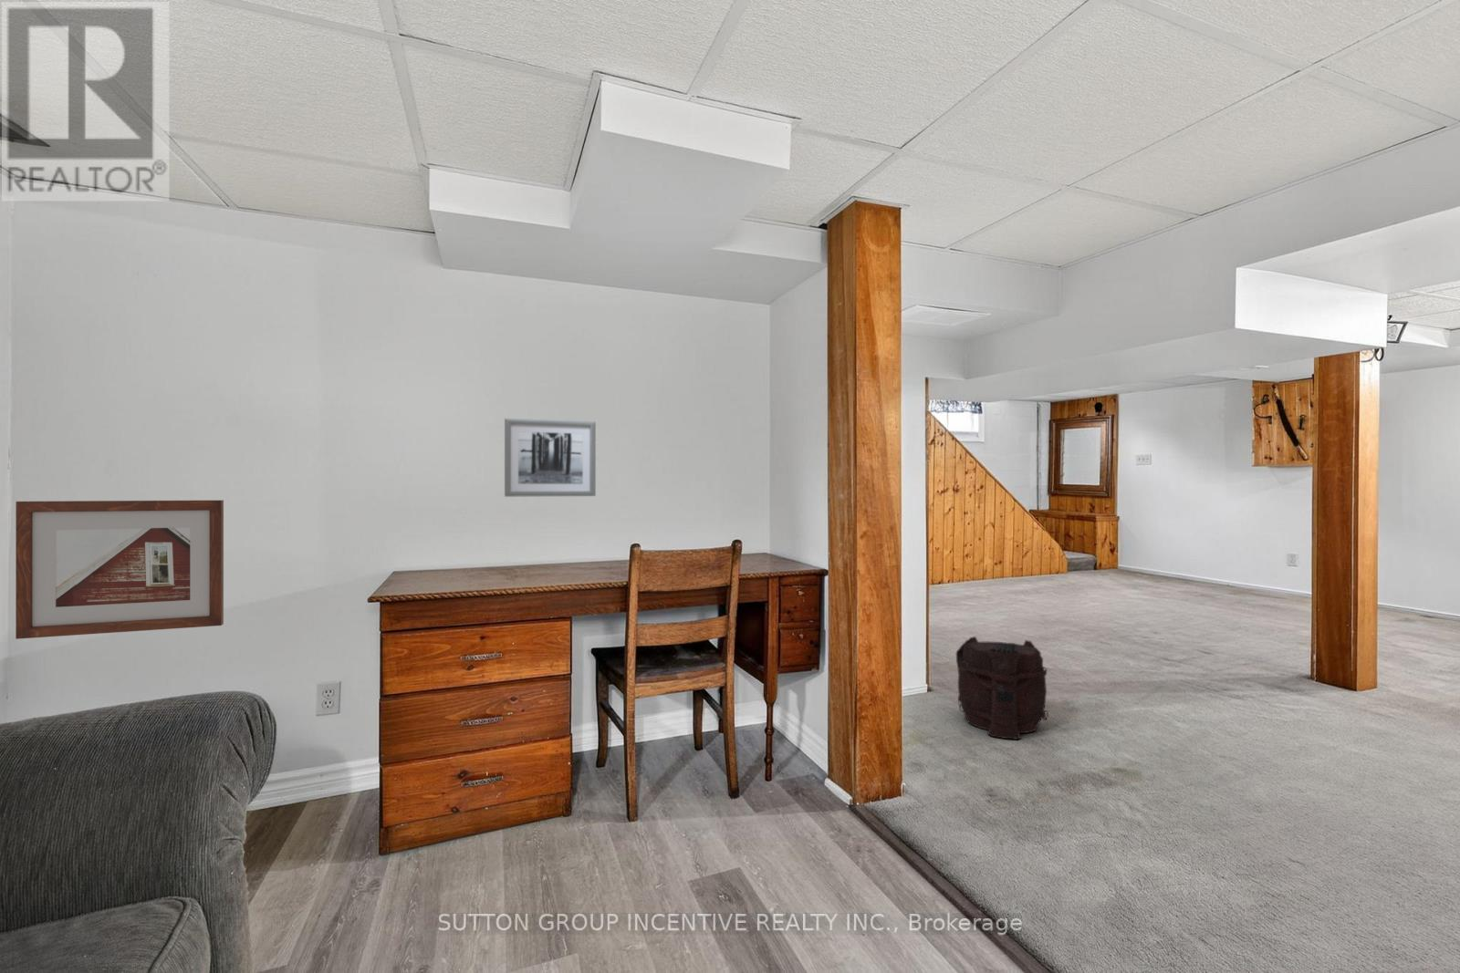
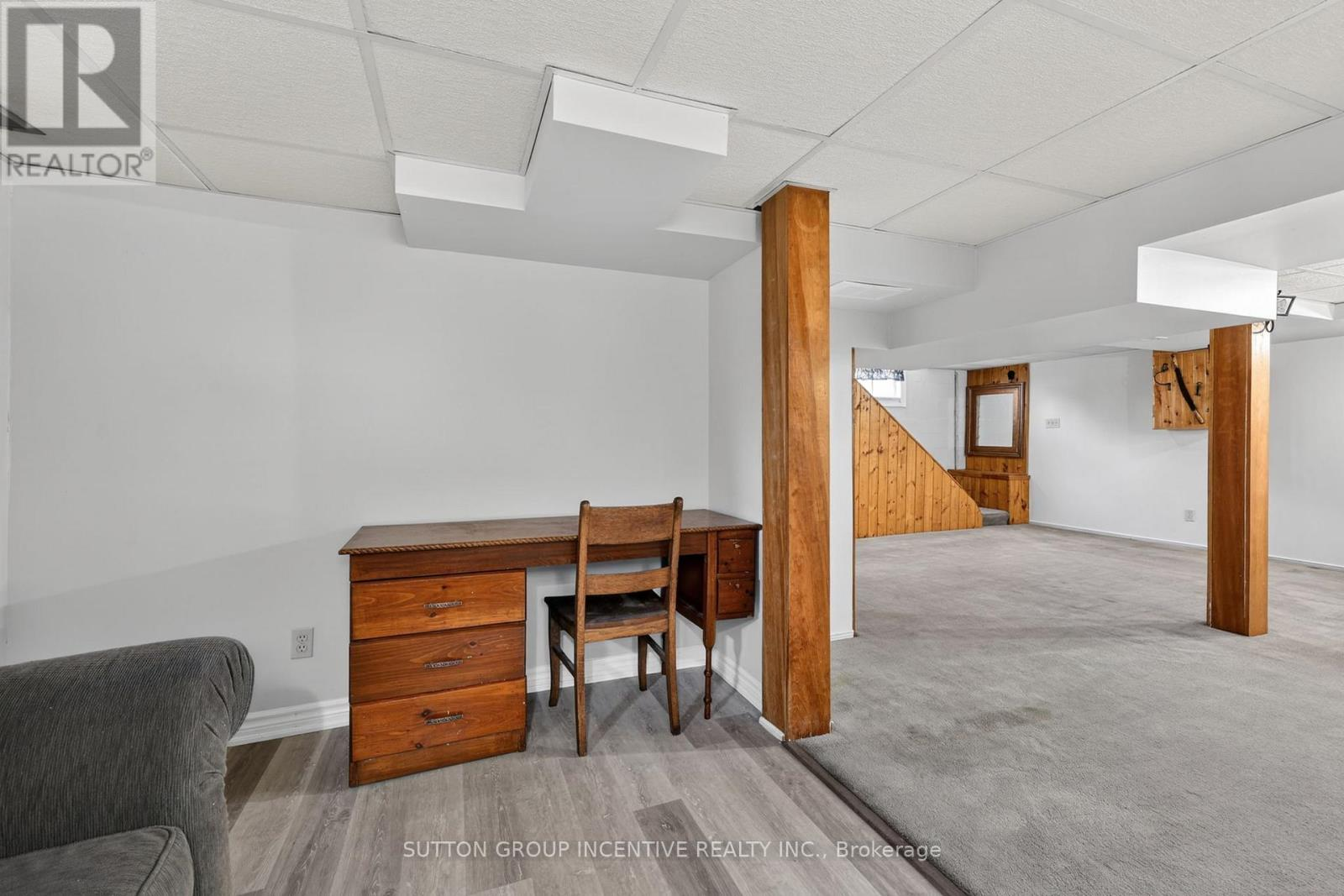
- wall art (551, 458)
- backpack (1000, 680)
- picture frame (124, 566)
